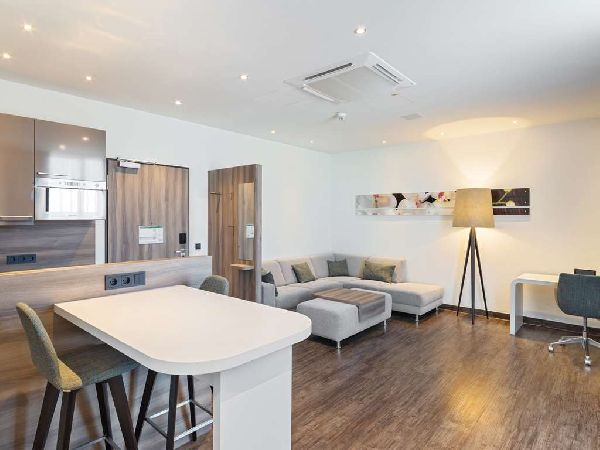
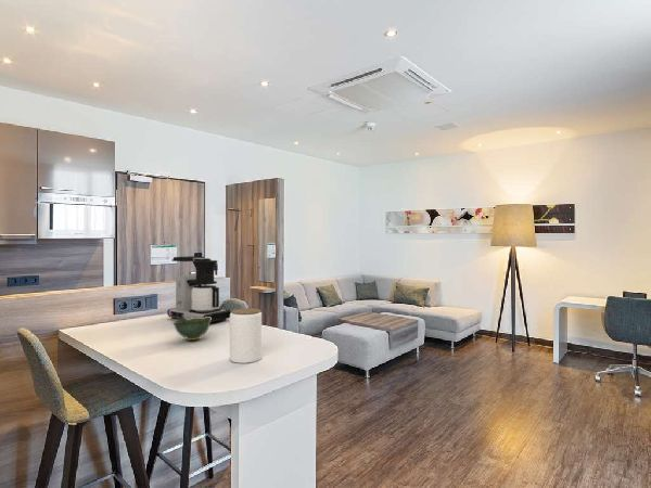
+ coffee maker (199, 287)
+ jar (245, 334)
+ bowl (192, 328)
